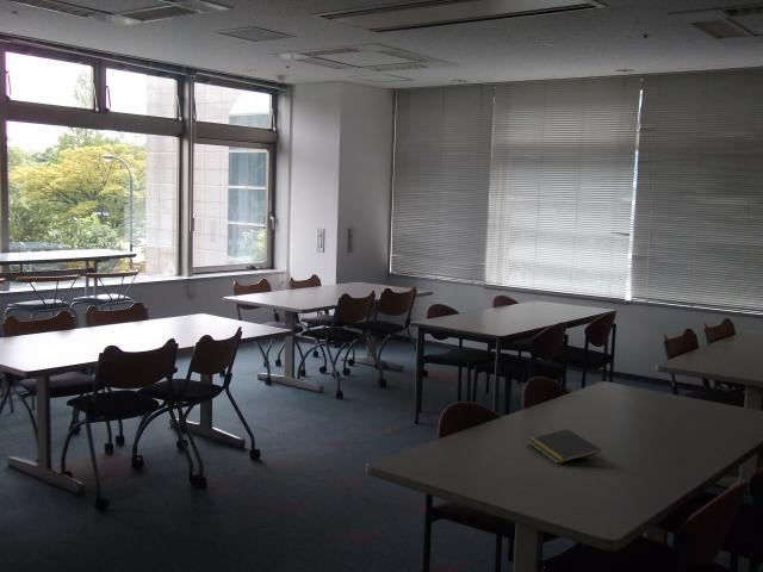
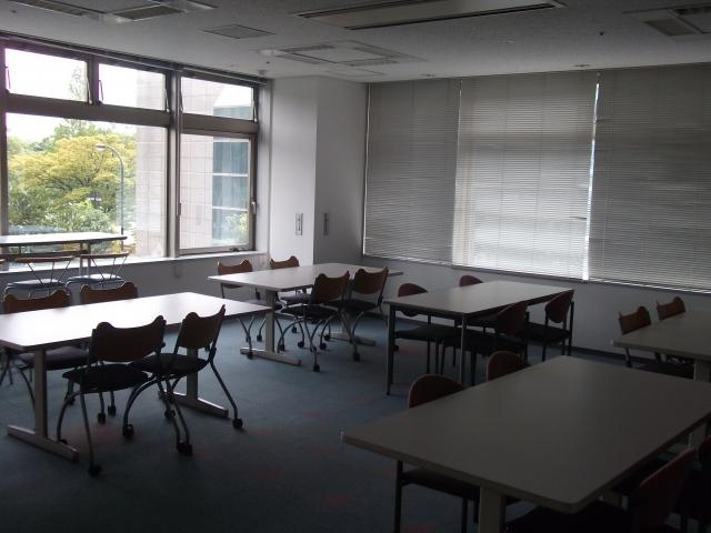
- notepad (562, 444)
